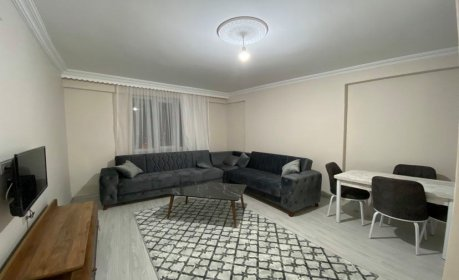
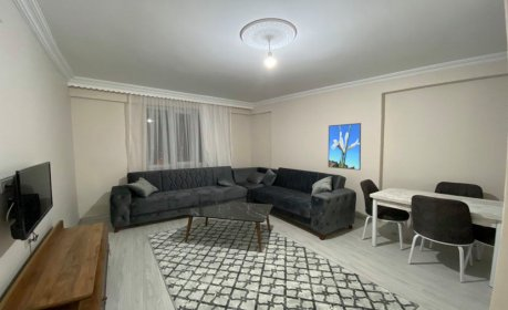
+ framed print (343, 146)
